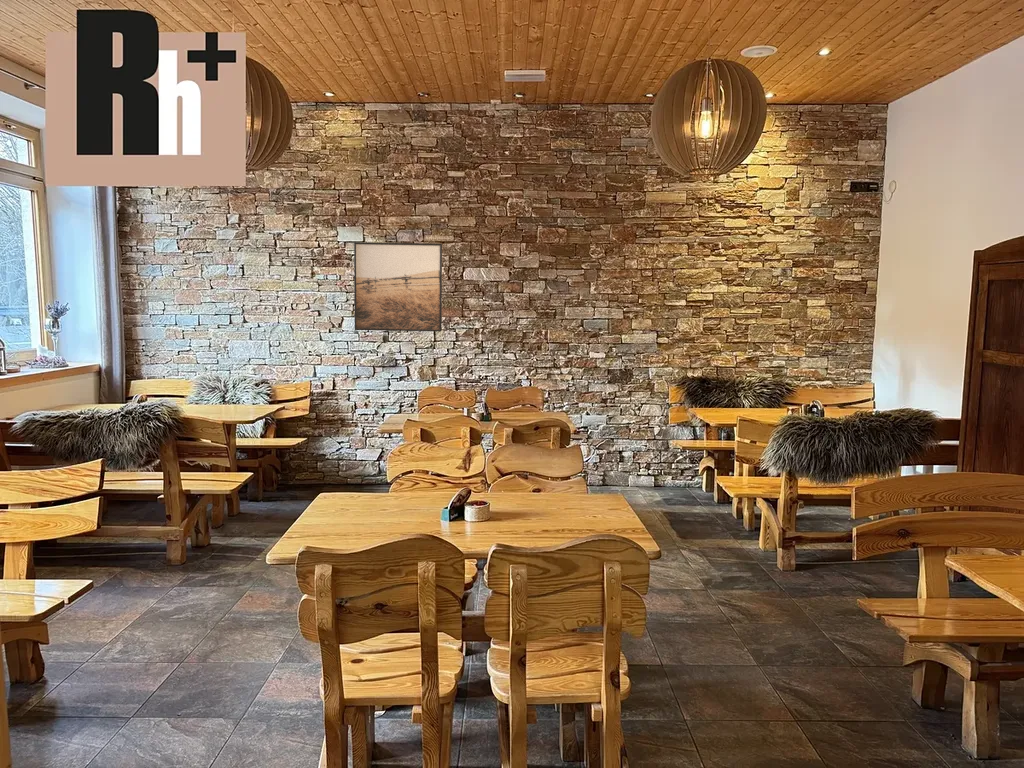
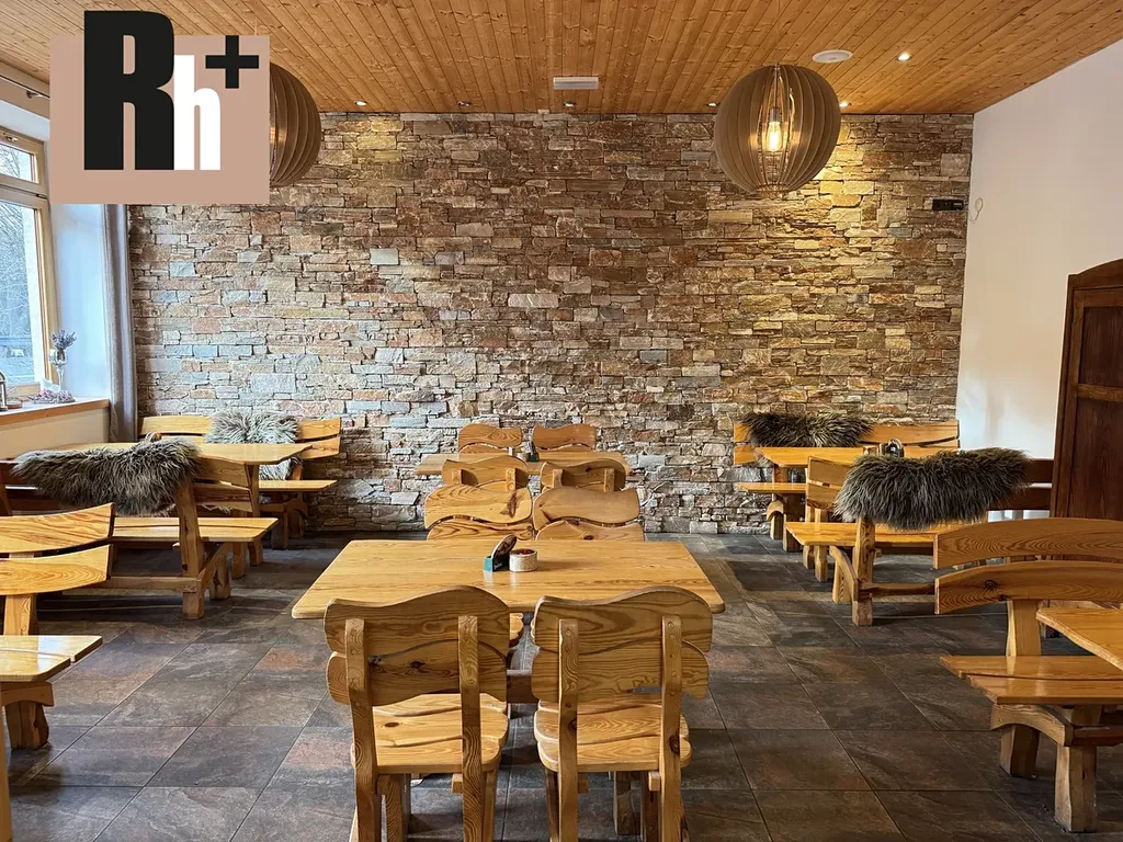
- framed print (398, 287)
